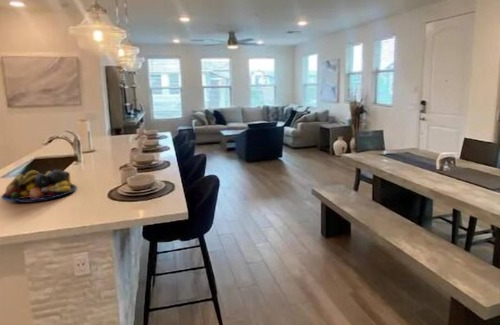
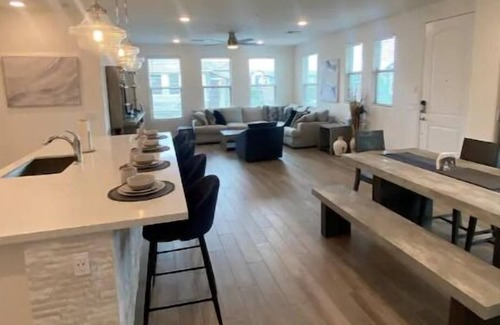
- fruit bowl (38, 181)
